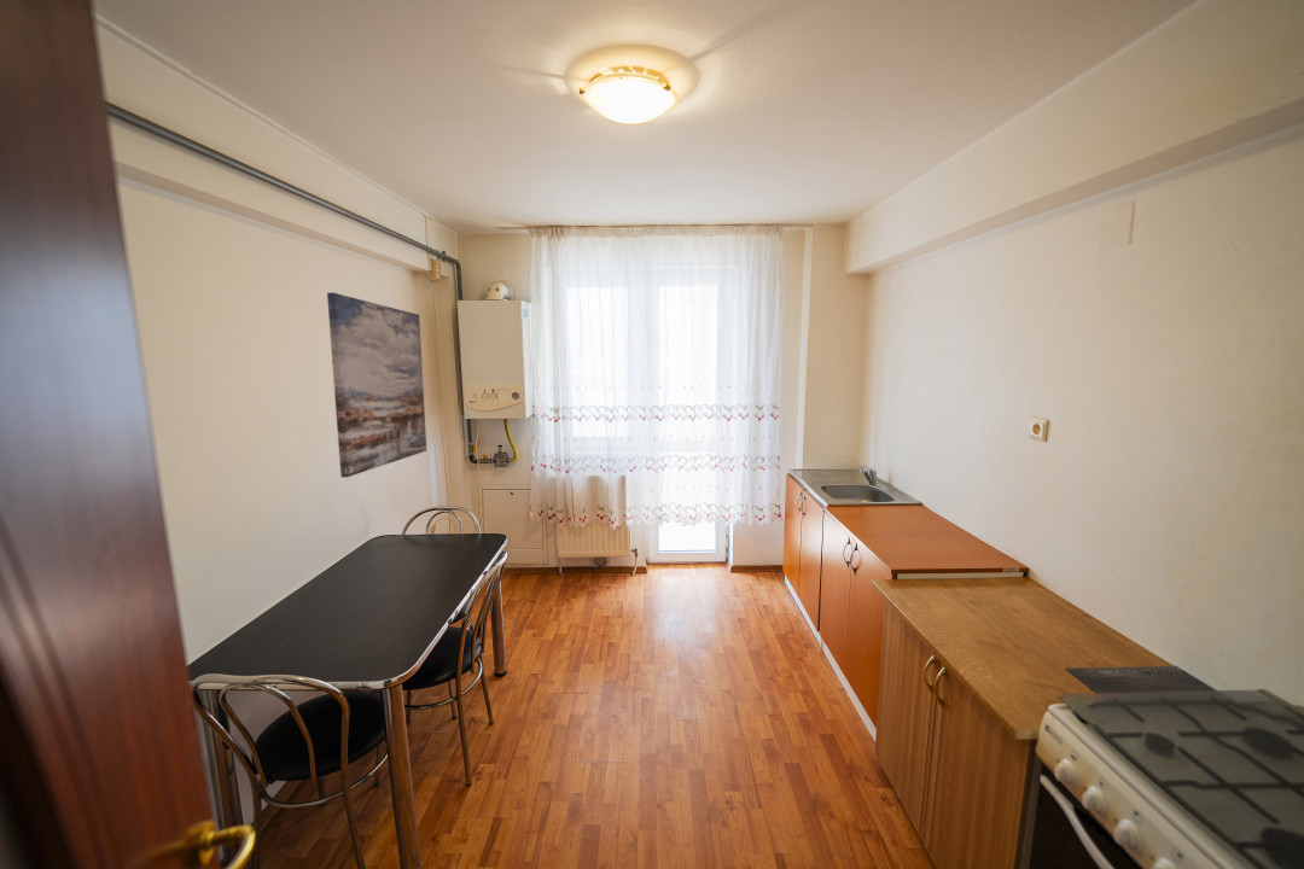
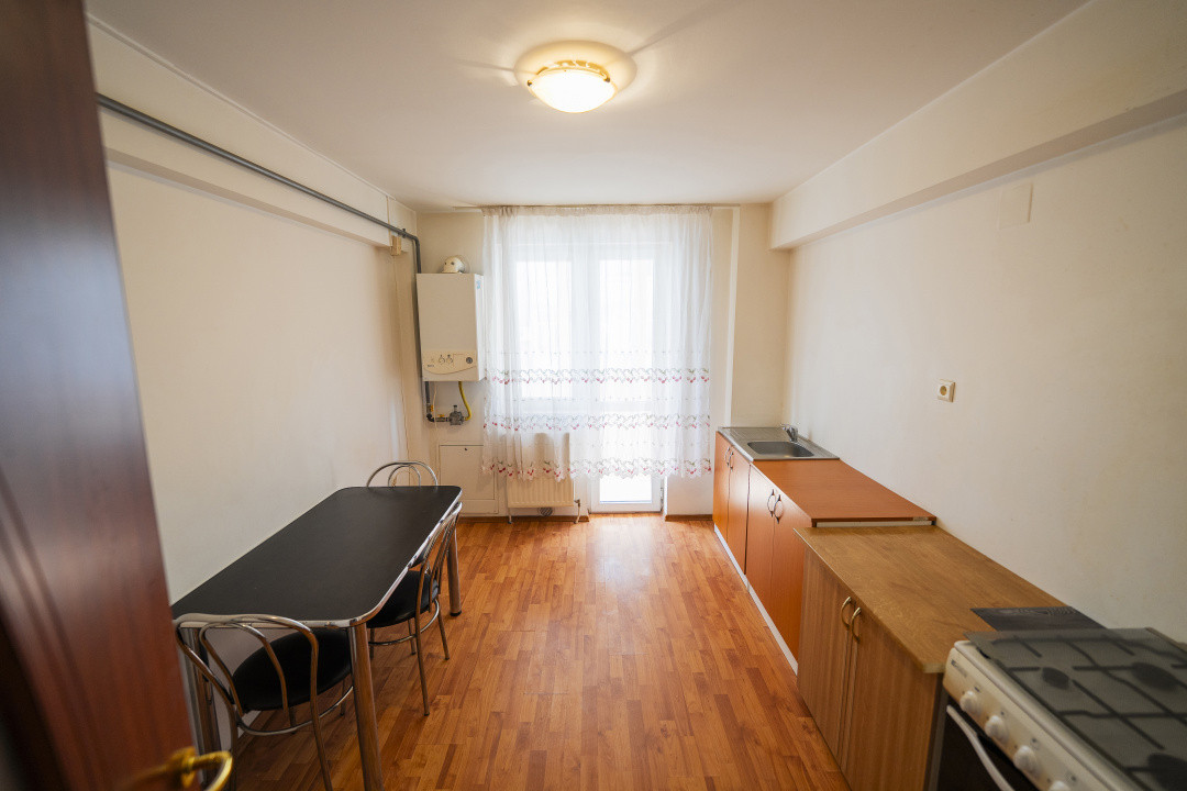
- wall art (385, 385)
